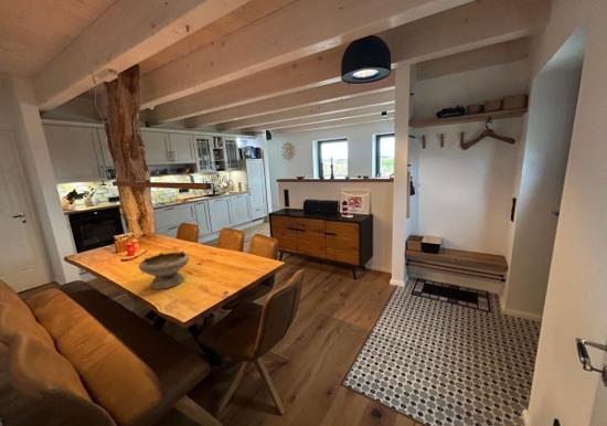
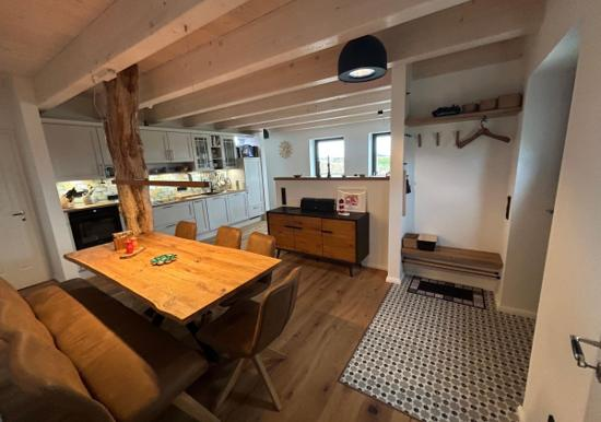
- bowl (166, 269)
